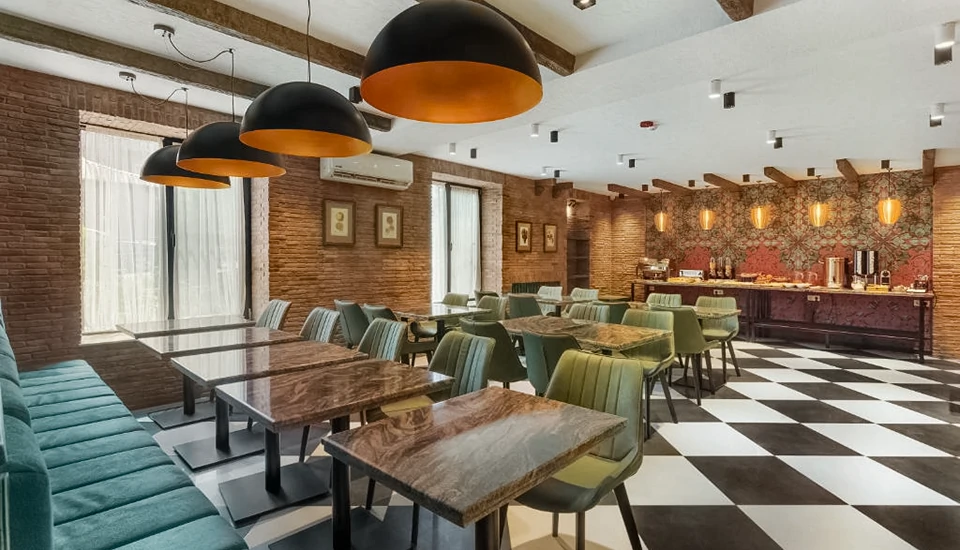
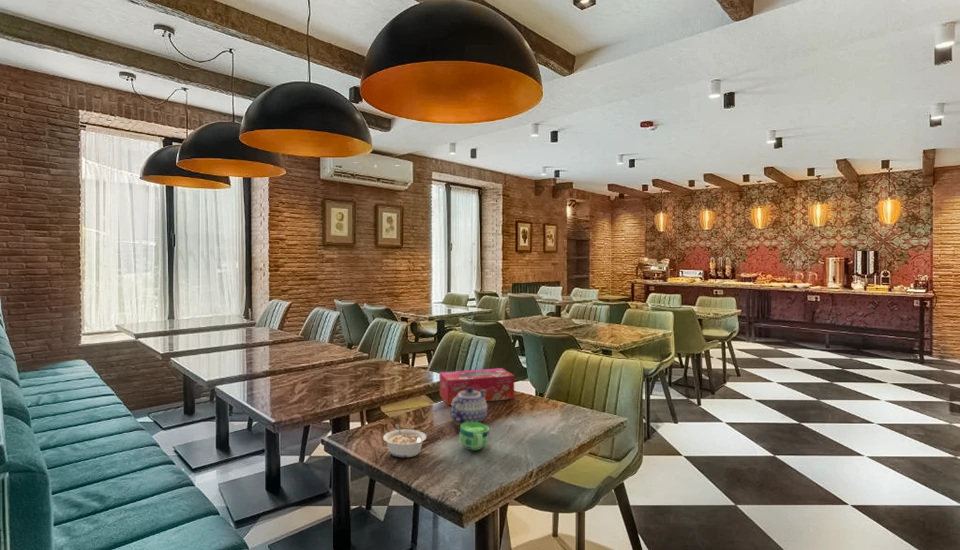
+ legume (403, 442)
+ cup (476, 438)
+ teapot (469, 405)
+ tissue box (476, 385)
